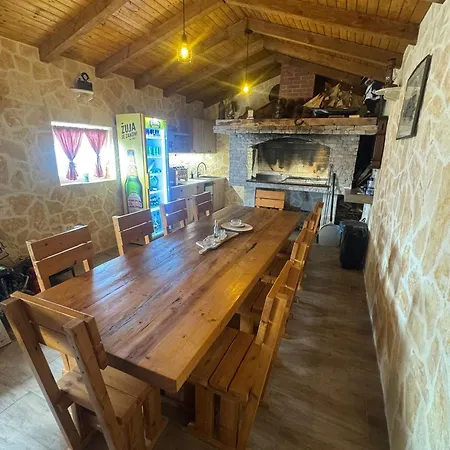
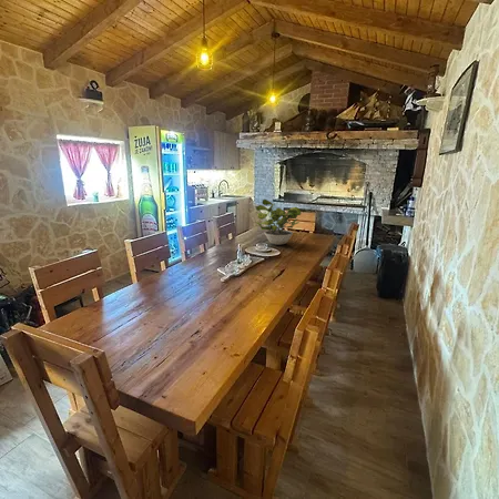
+ potted plant (277, 222)
